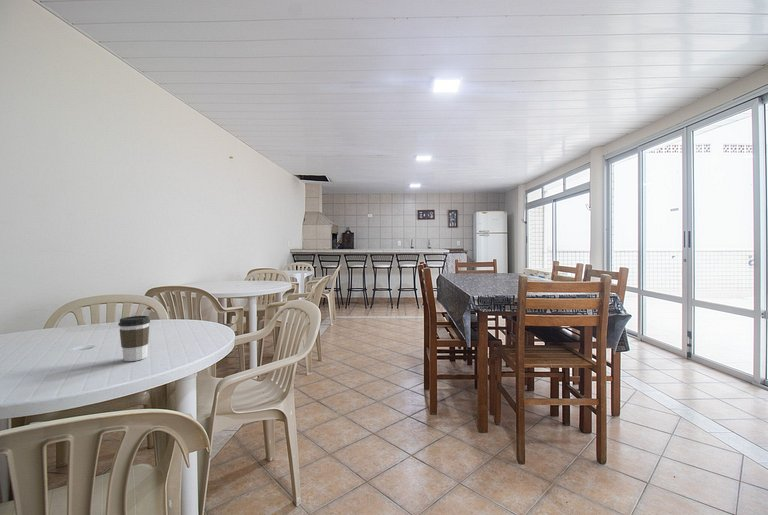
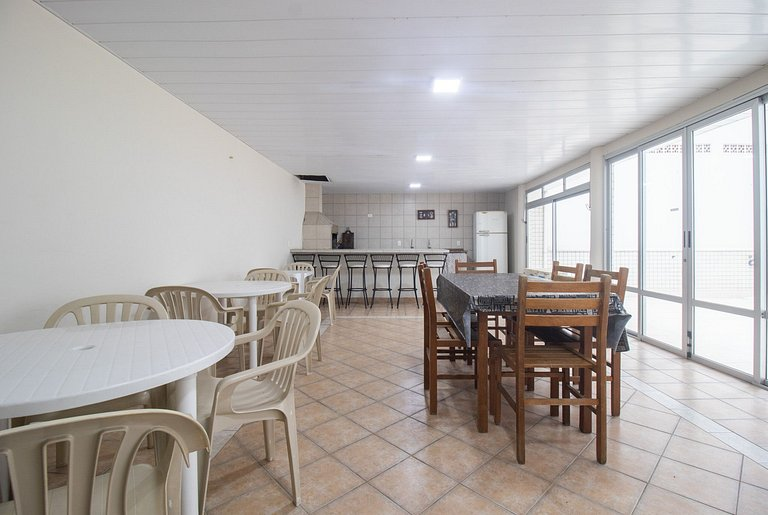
- coffee cup (134, 338)
